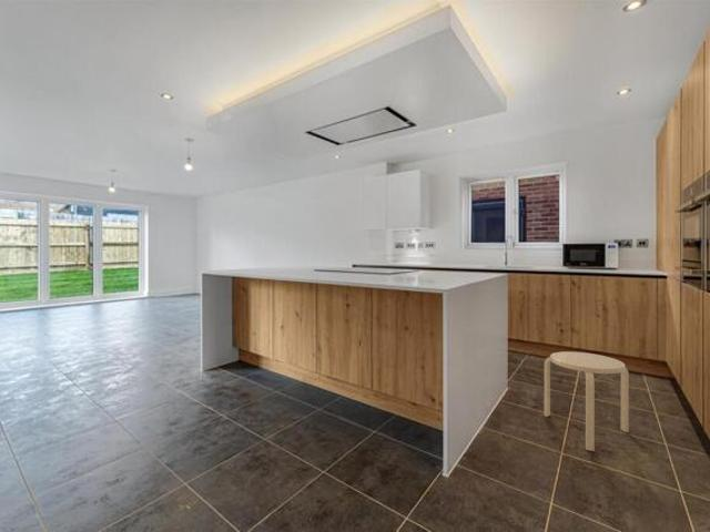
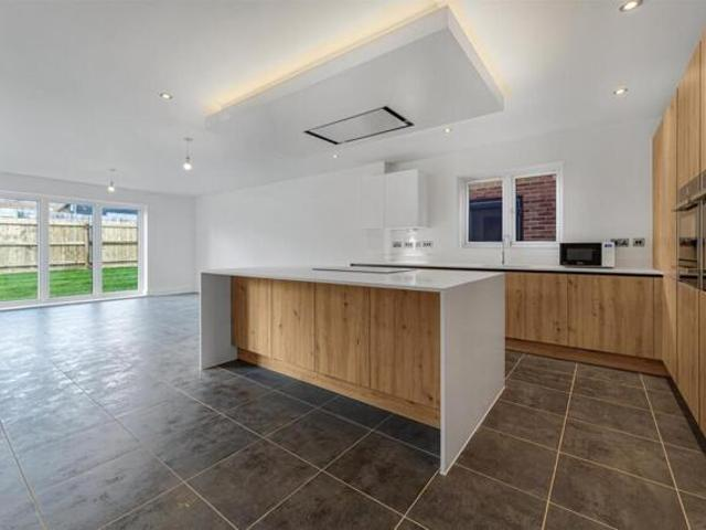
- stool (586, 397)
